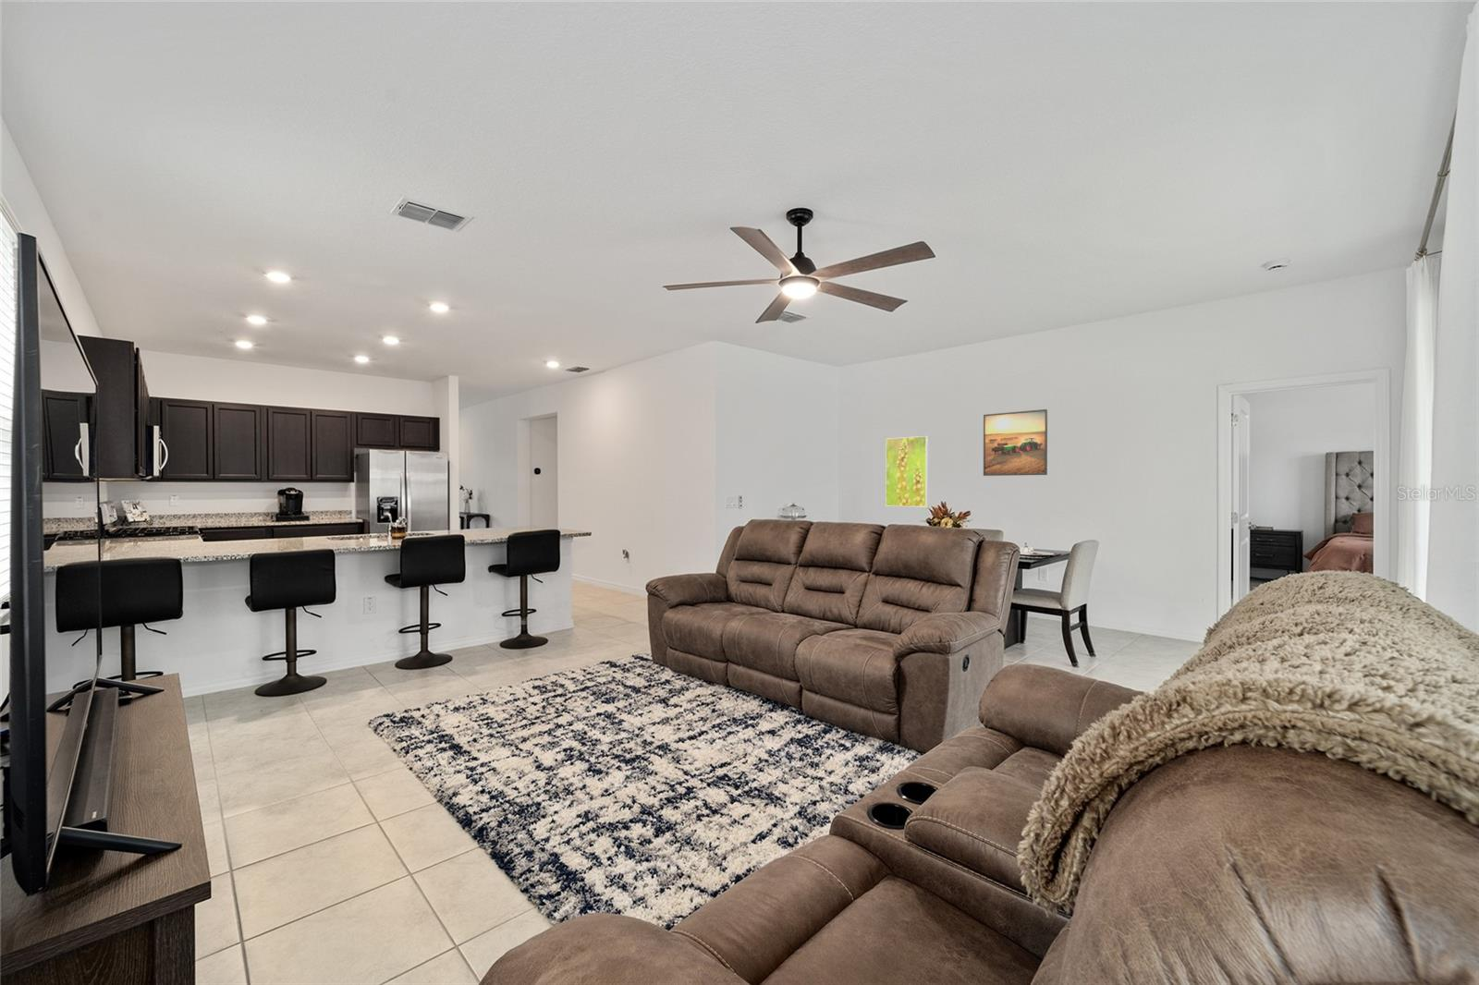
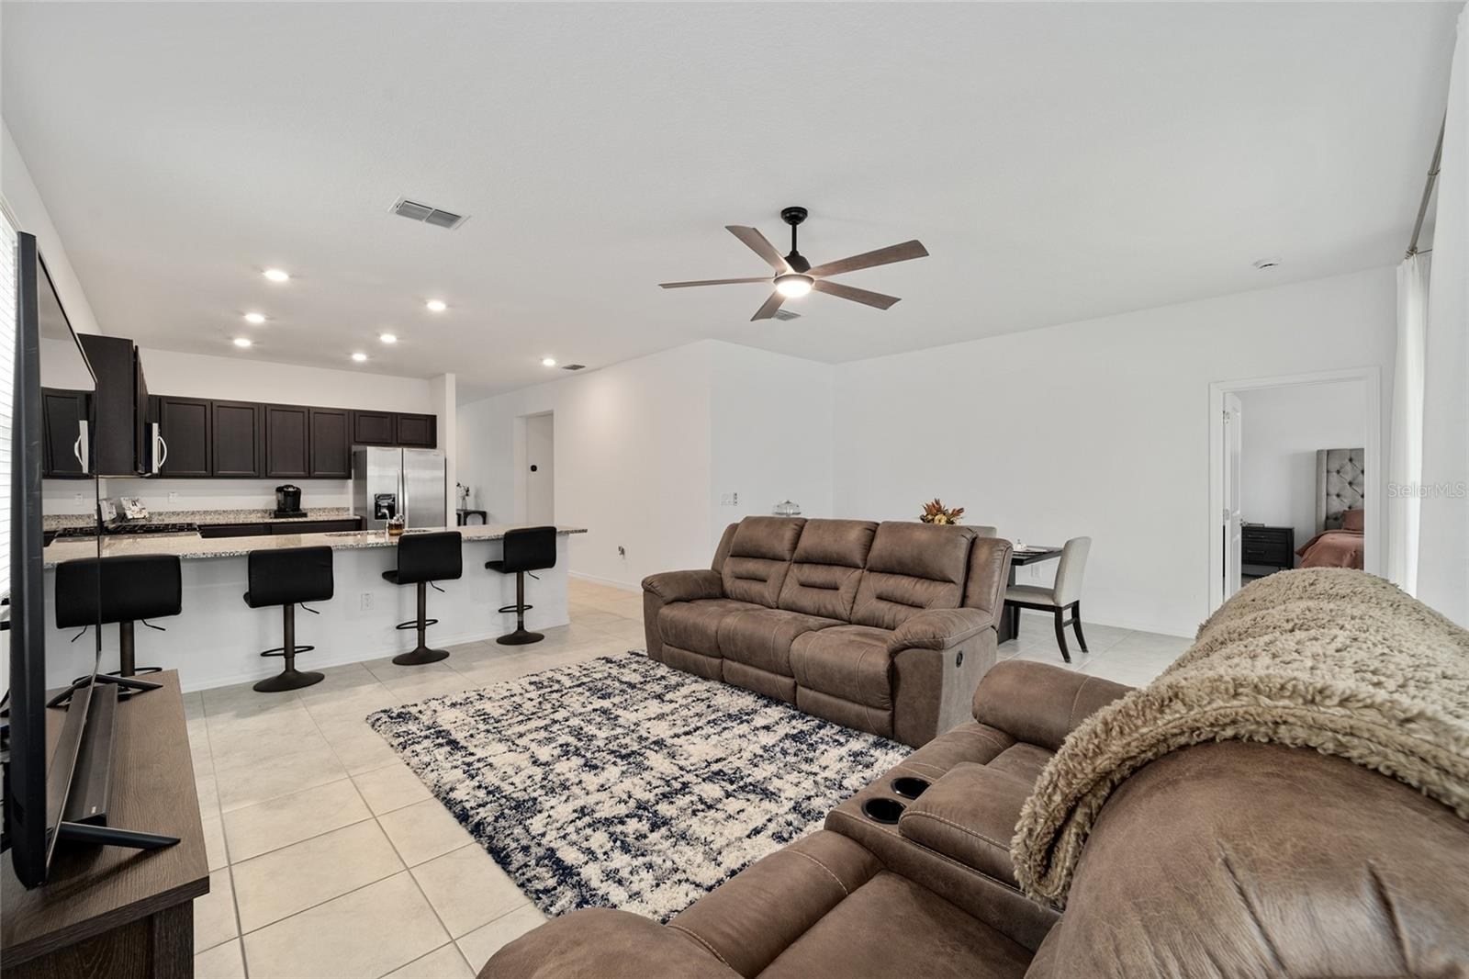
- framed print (906, 472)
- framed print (1014, 443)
